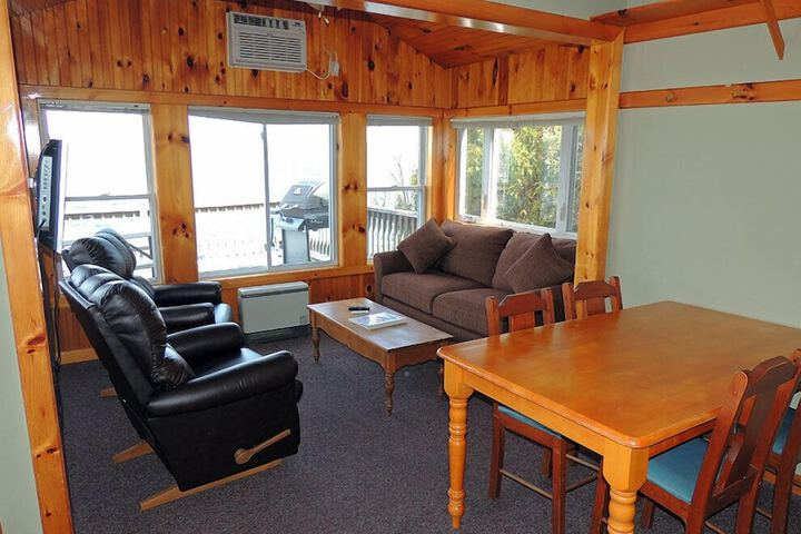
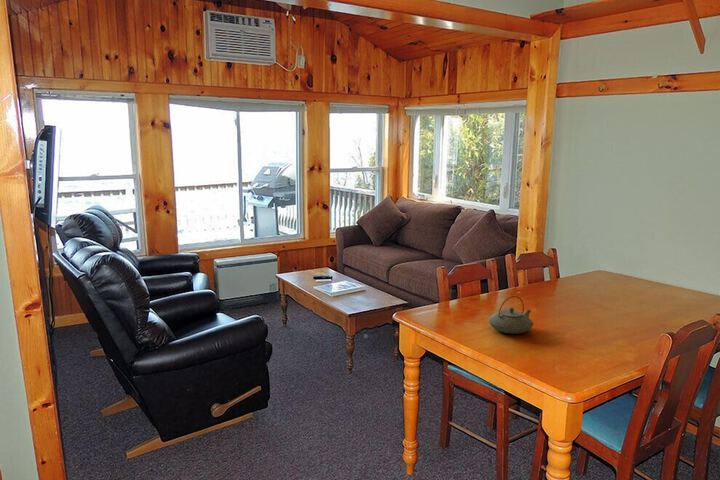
+ teapot (513, 312)
